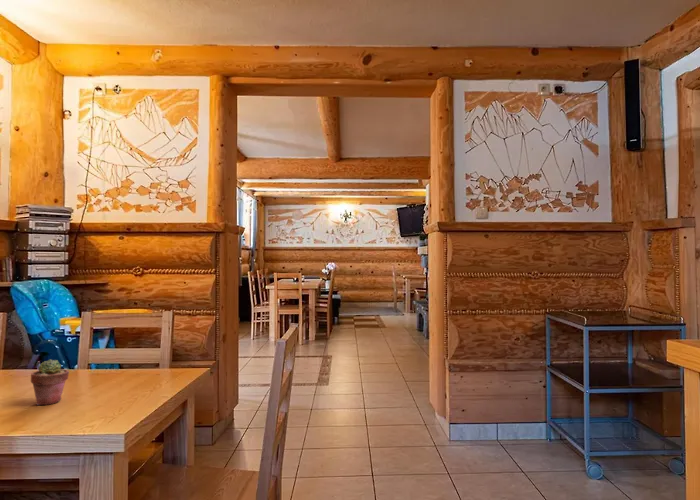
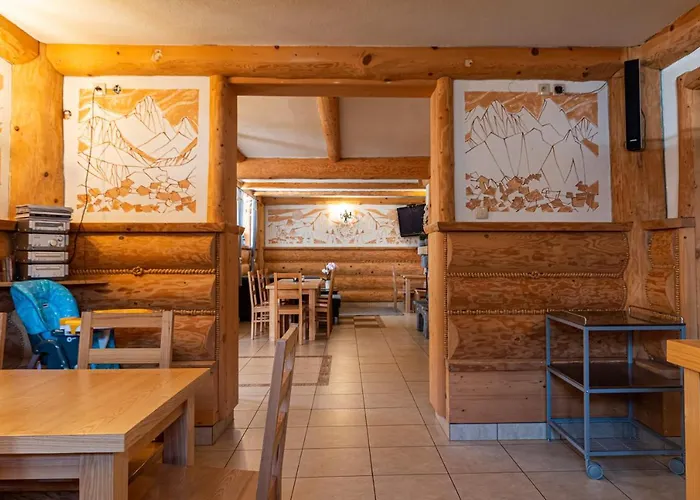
- potted succulent (49, 380)
